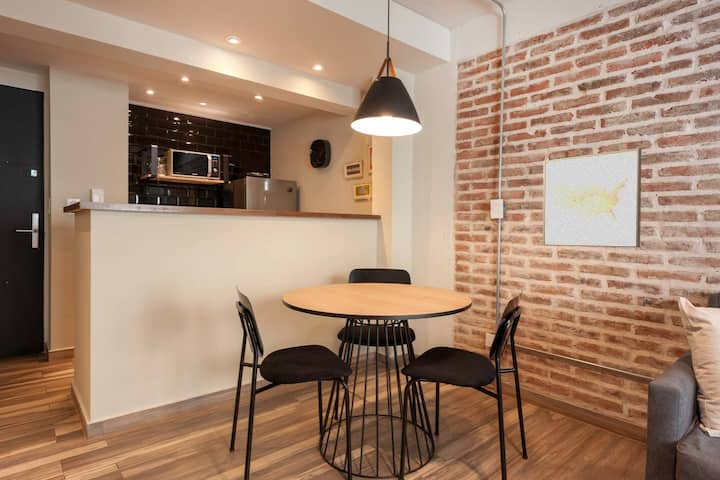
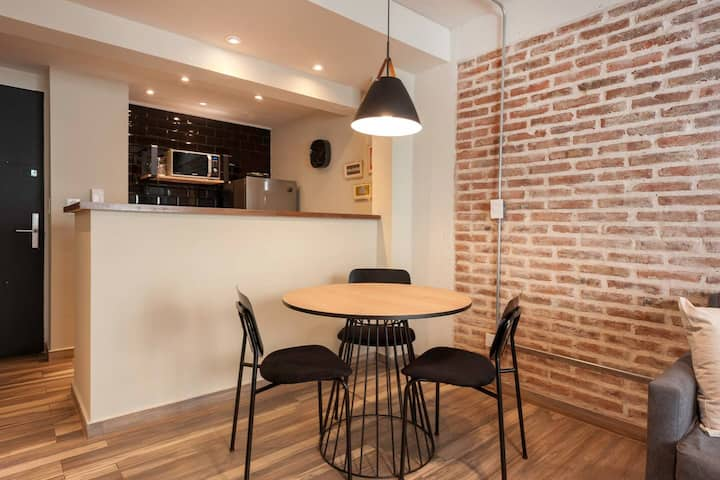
- wall art (588, 200)
